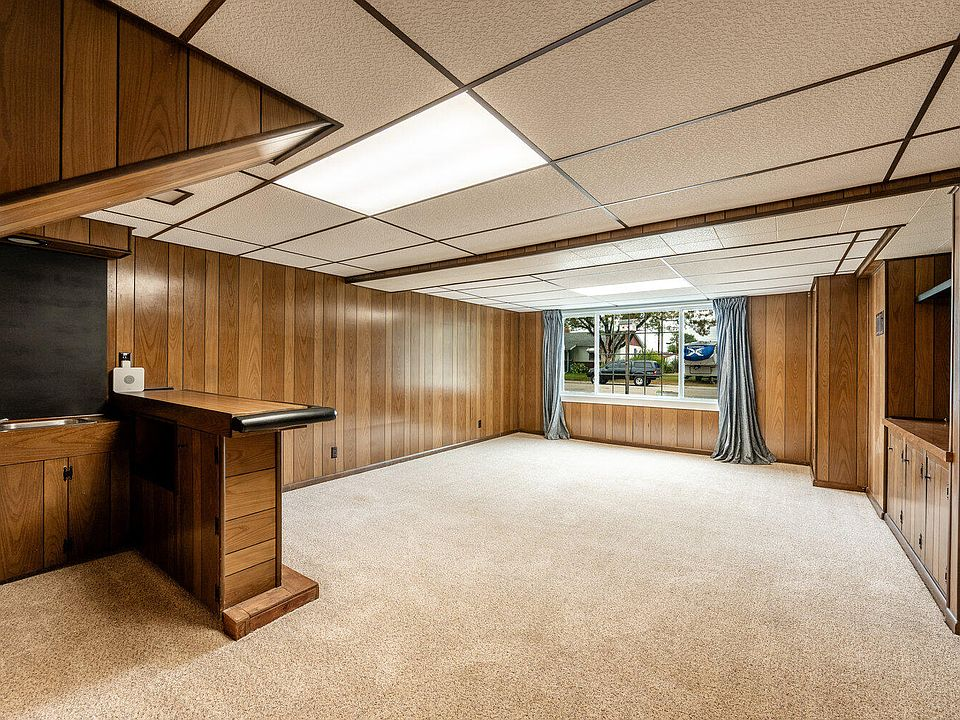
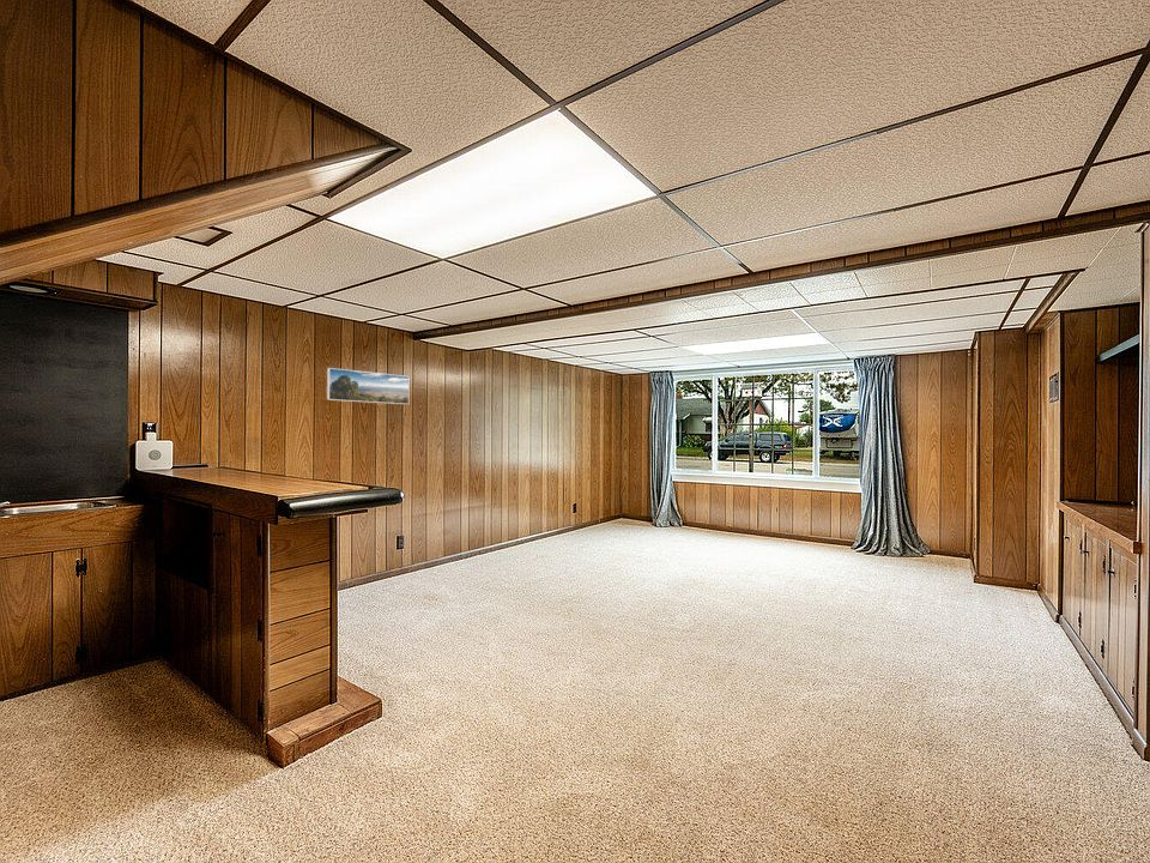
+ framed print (370, 387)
